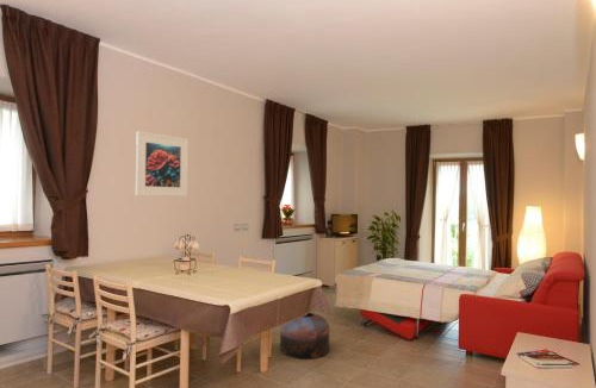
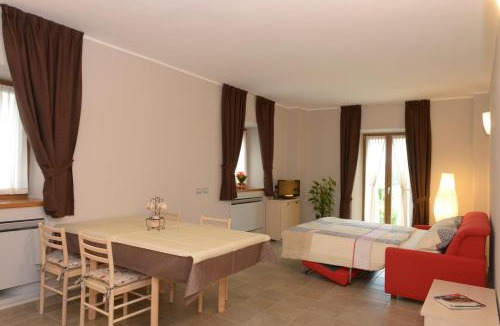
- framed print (163, 165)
- pouf (304, 332)
